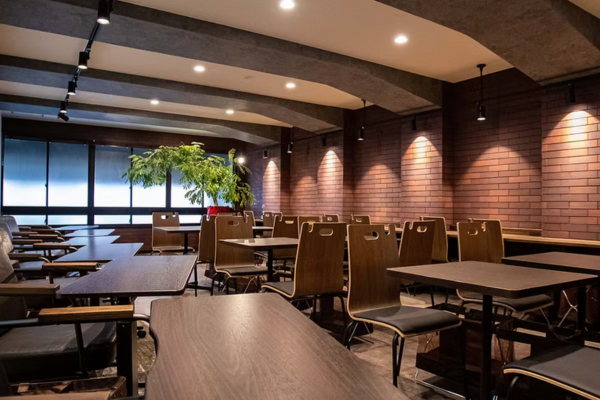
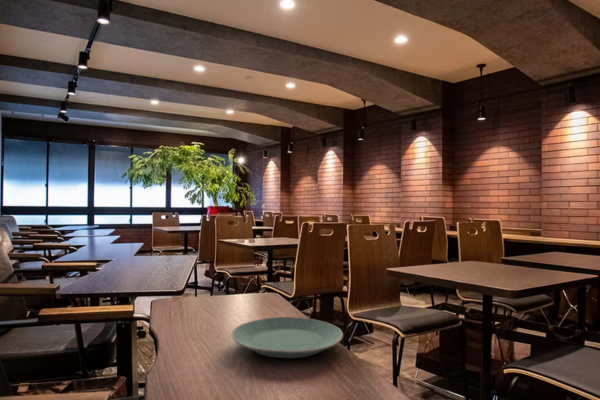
+ plate (287, 338)
